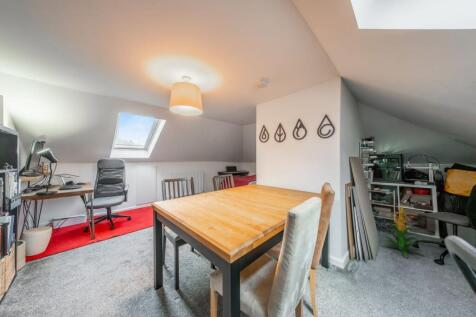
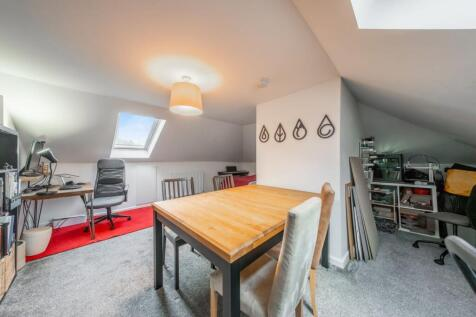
- indoor plant (401, 227)
